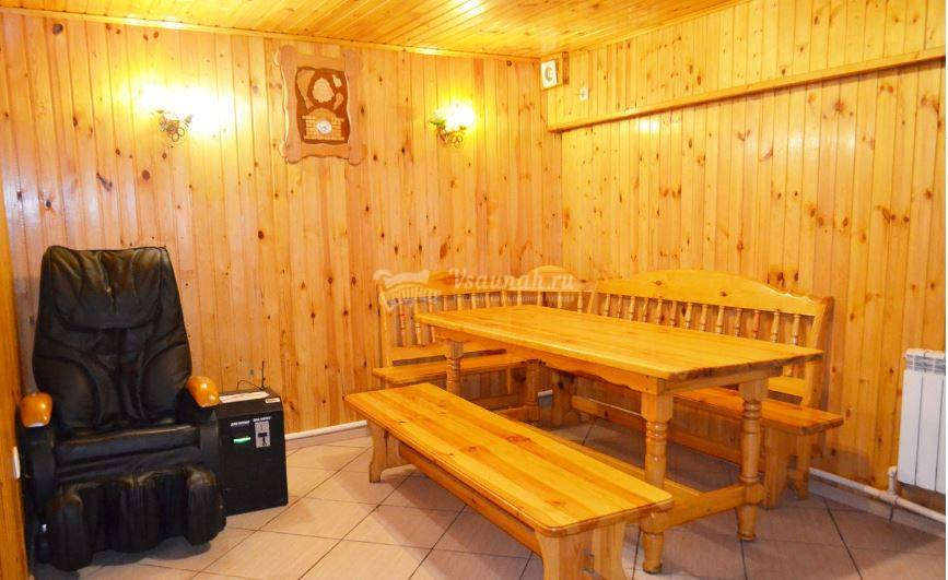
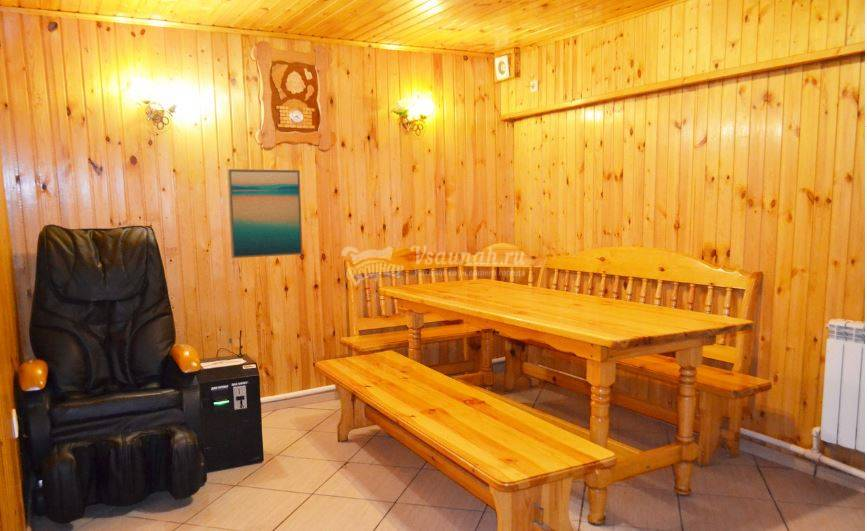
+ wall art (266, 213)
